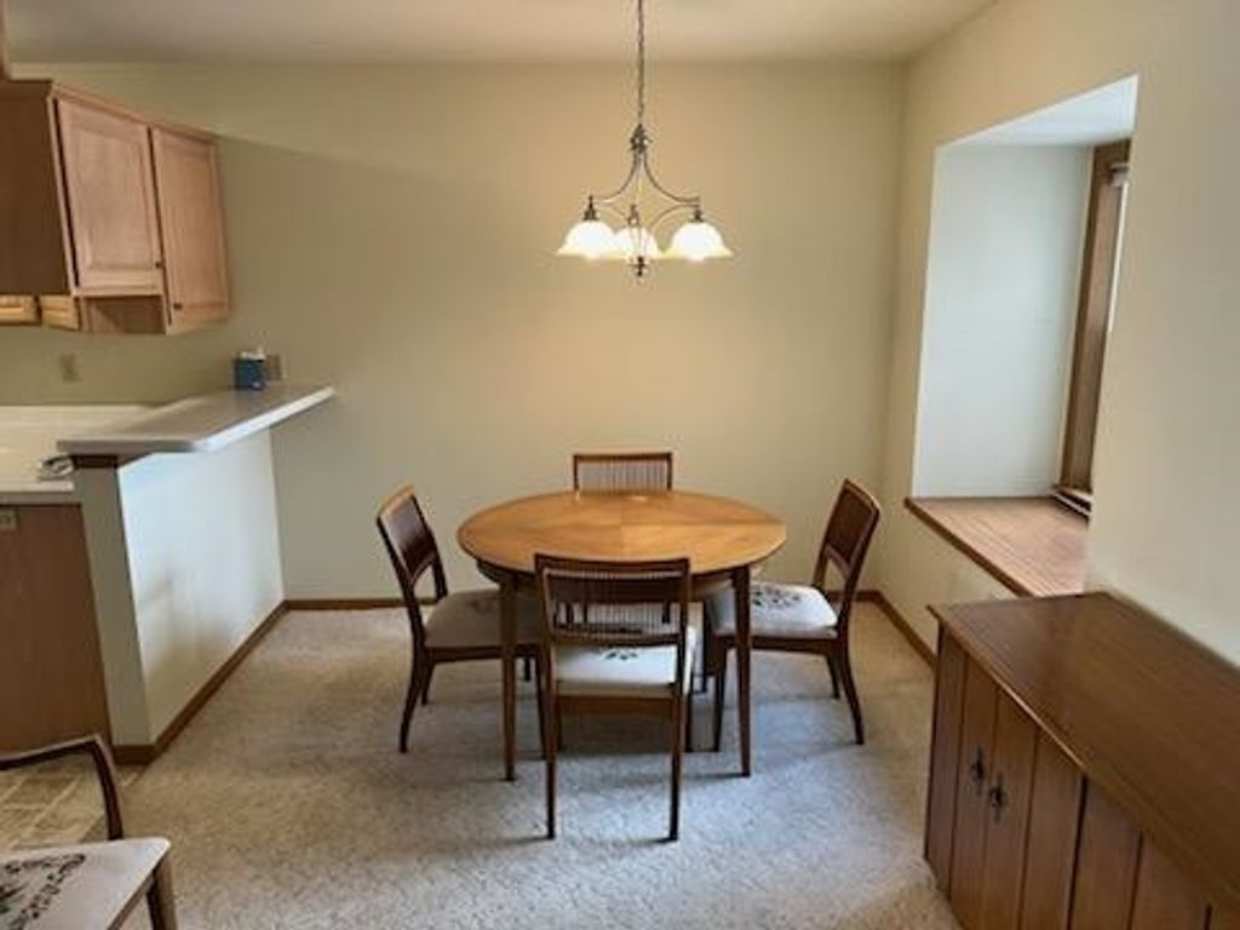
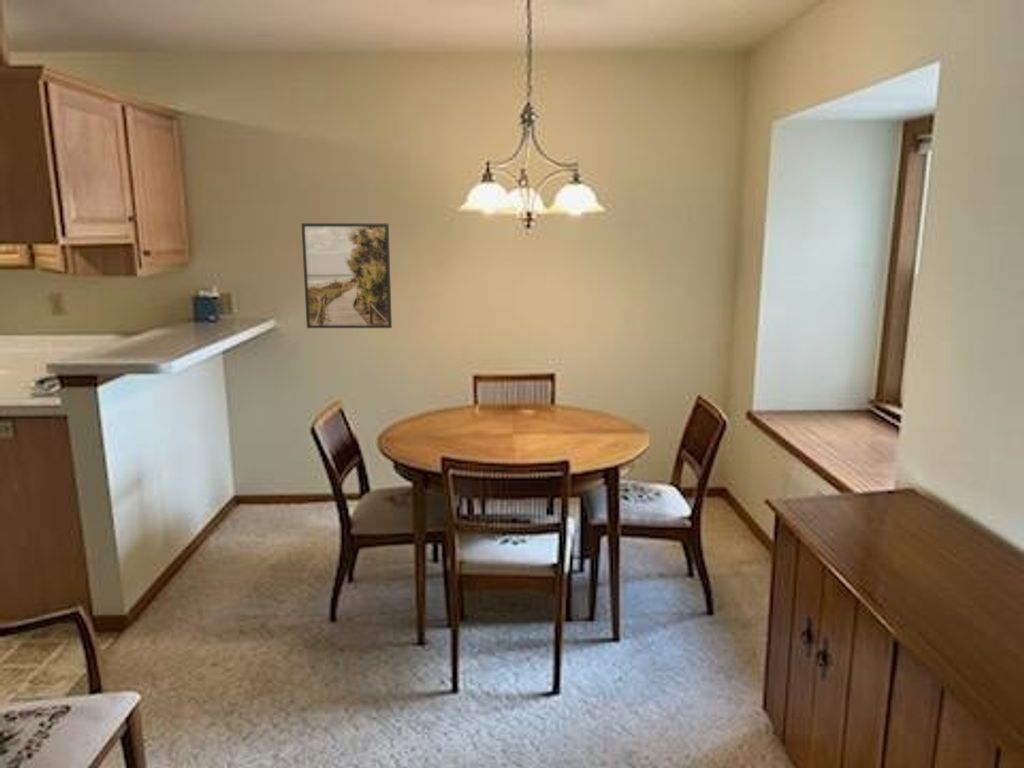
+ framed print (347, 276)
